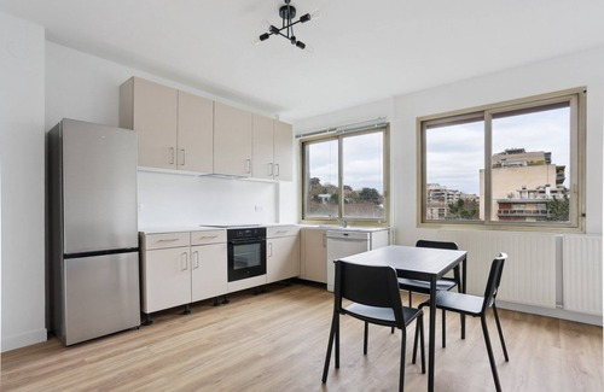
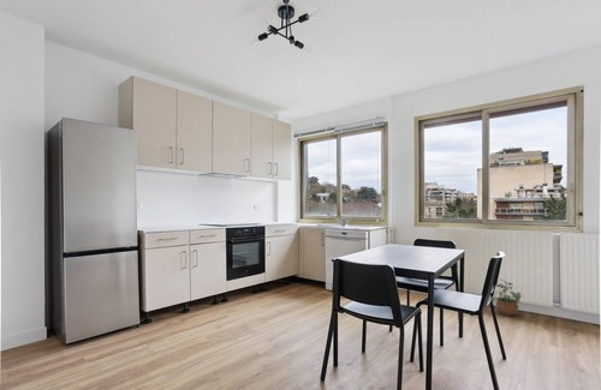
+ potted plant (505, 295)
